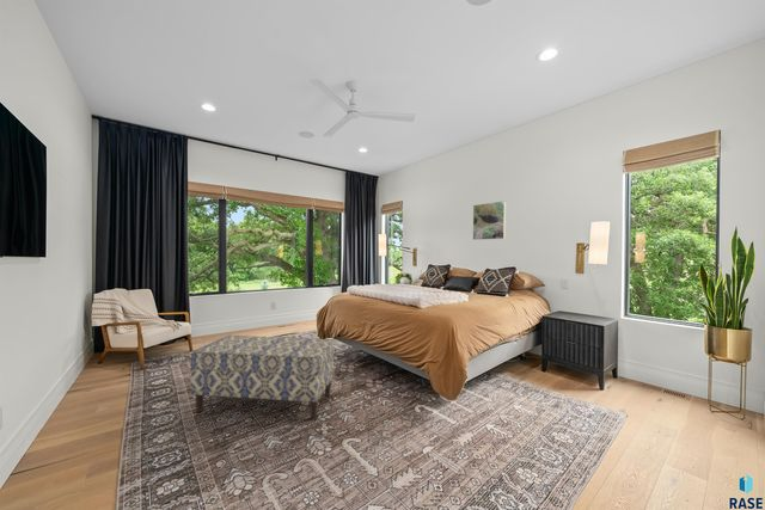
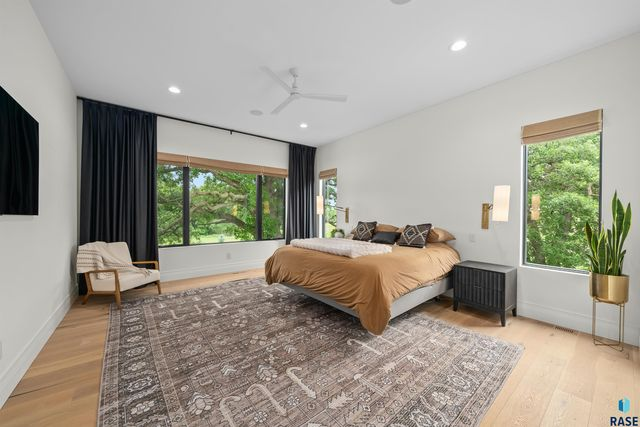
- bench (267, 374)
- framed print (488, 221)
